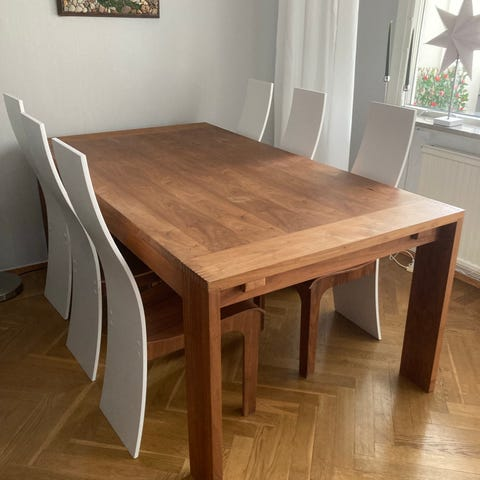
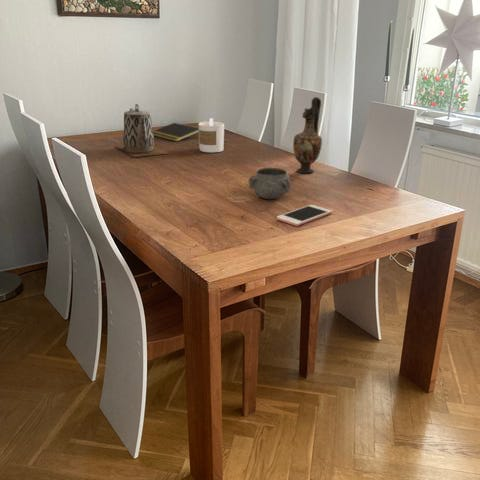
+ decorative bowl (269, 185)
+ teapot (140, 127)
+ cell phone (304, 214)
+ vase (308, 135)
+ candle (211, 134)
+ notepad (175, 131)
